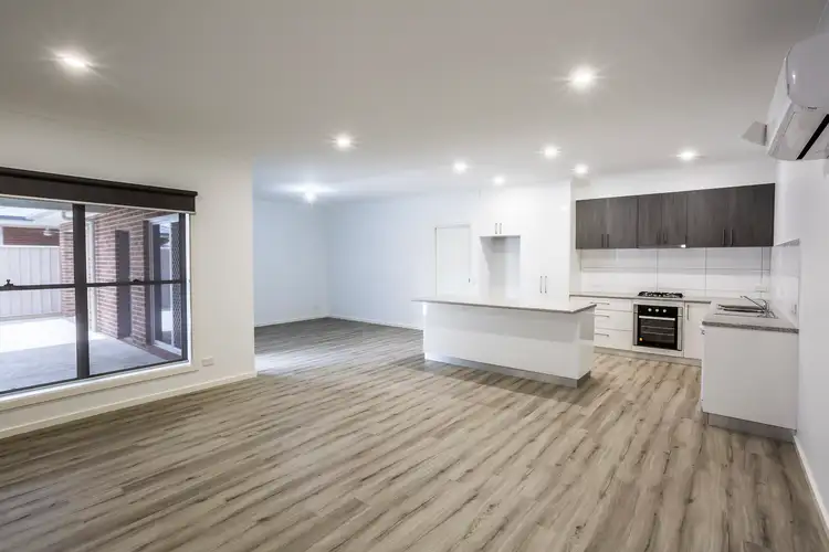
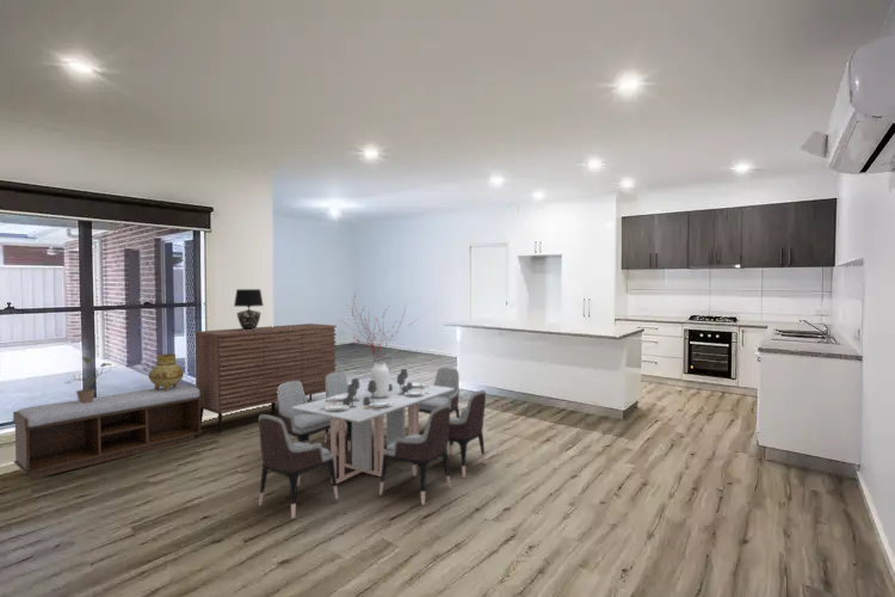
+ table lamp (248, 309)
+ bench (117, 424)
+ ceramic vessel (166, 371)
+ potted plant (88, 380)
+ dining table (379, 377)
+ sideboard (271, 371)
